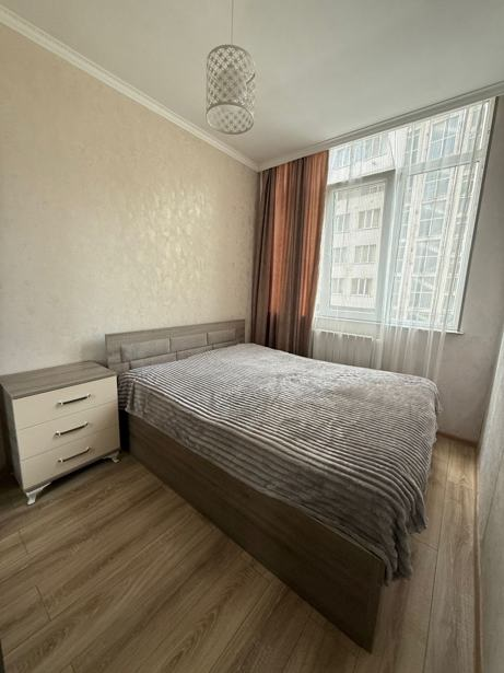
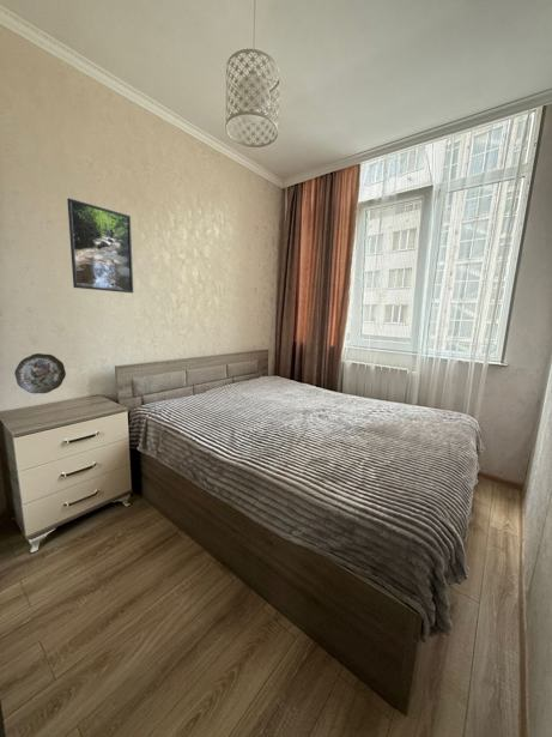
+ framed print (103, 249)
+ decorative plate (41, 373)
